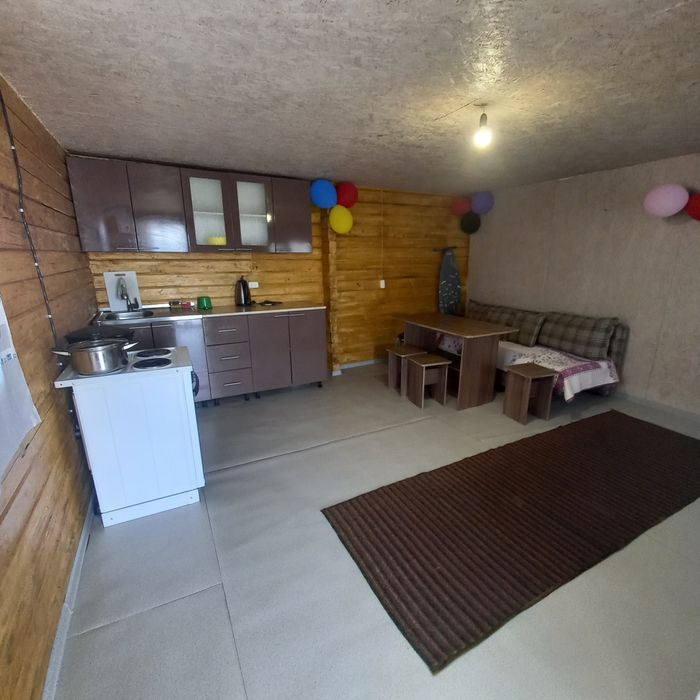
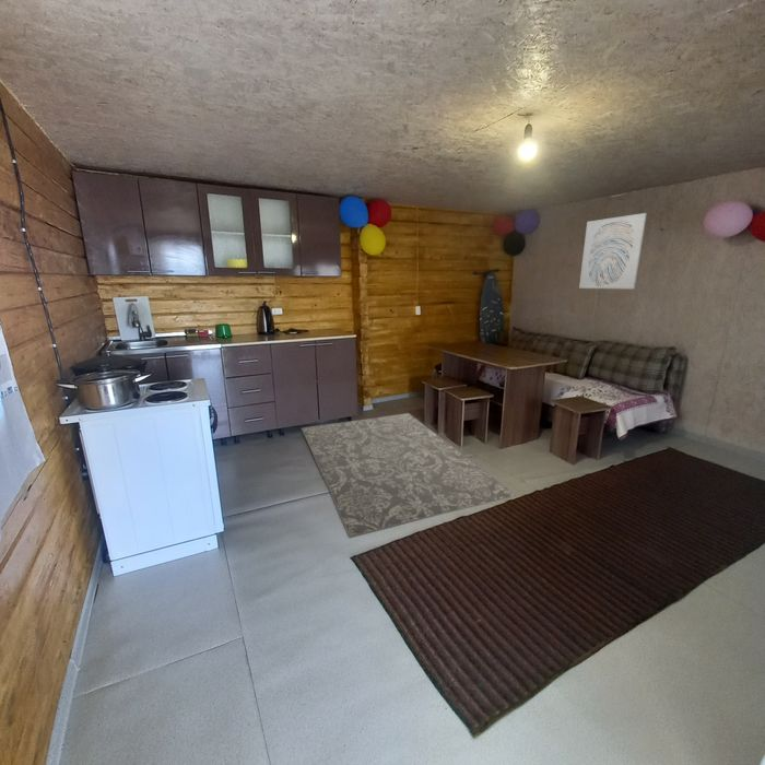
+ rug (388, 455)
+ wall art (610, 254)
